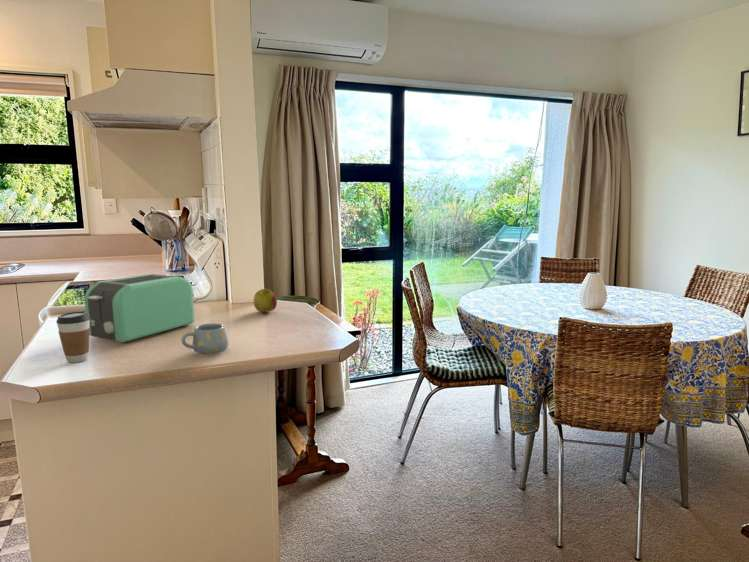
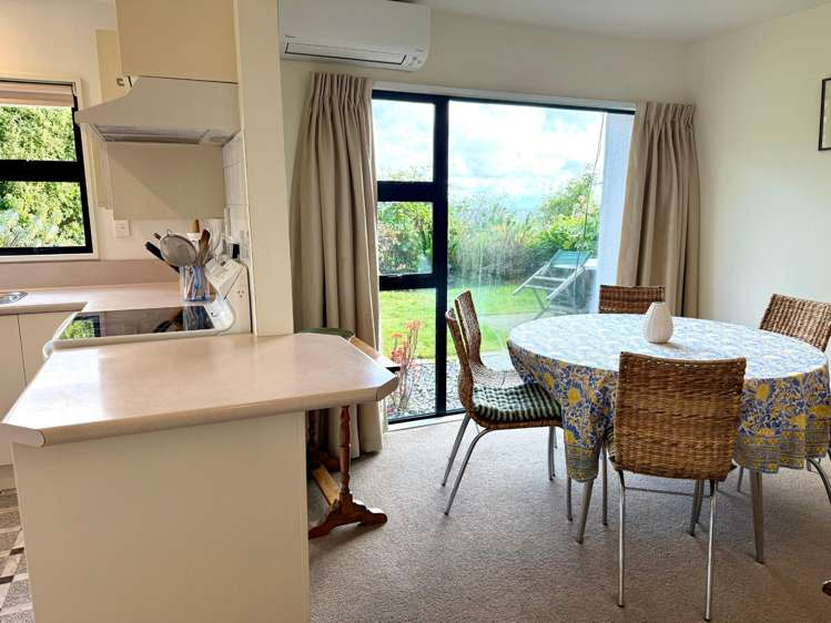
- mug (204, 340)
- apple (265, 300)
- coffee cup (75, 336)
- toaster (142, 305)
